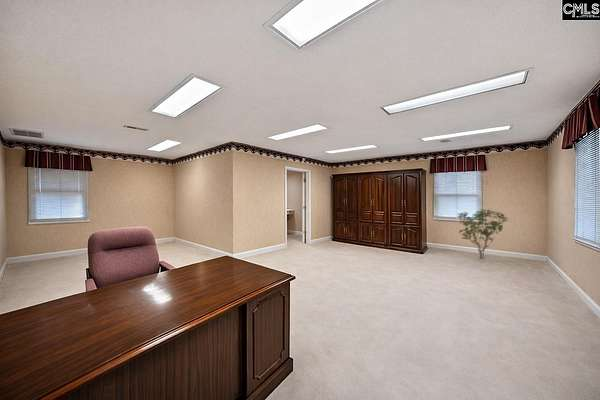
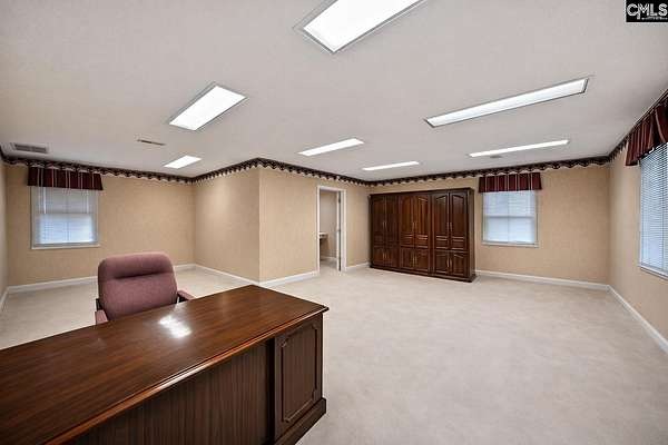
- shrub (481, 233)
